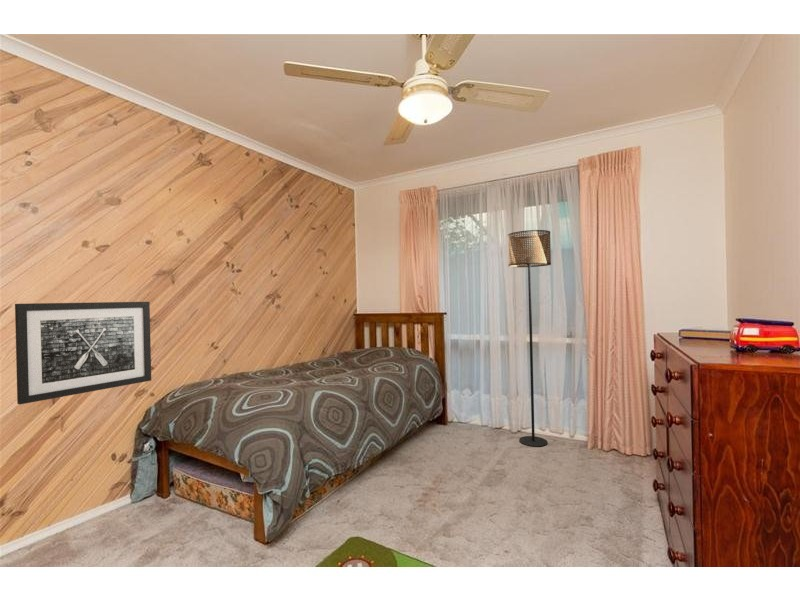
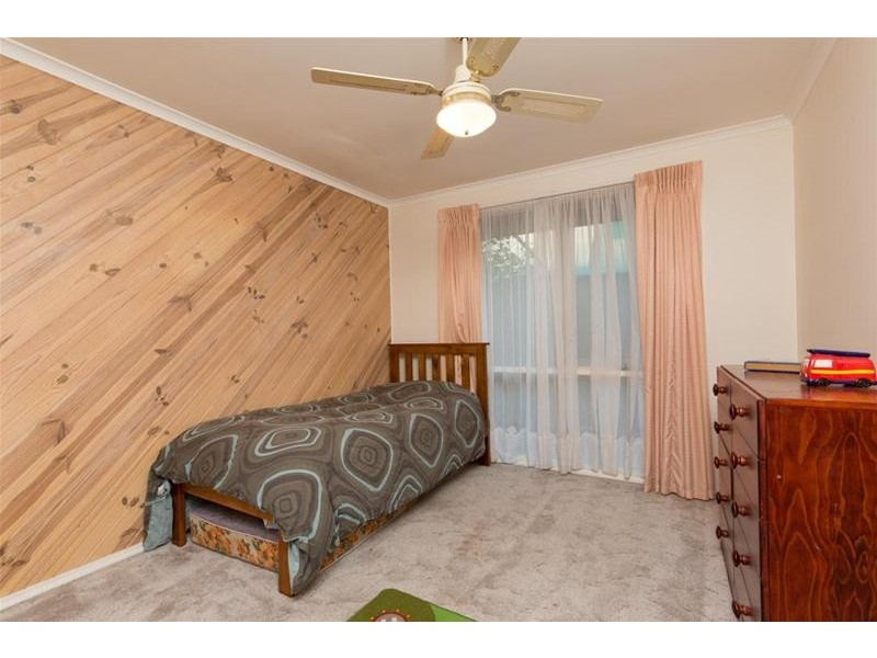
- wall art (91, 346)
- floor lamp (530, 337)
